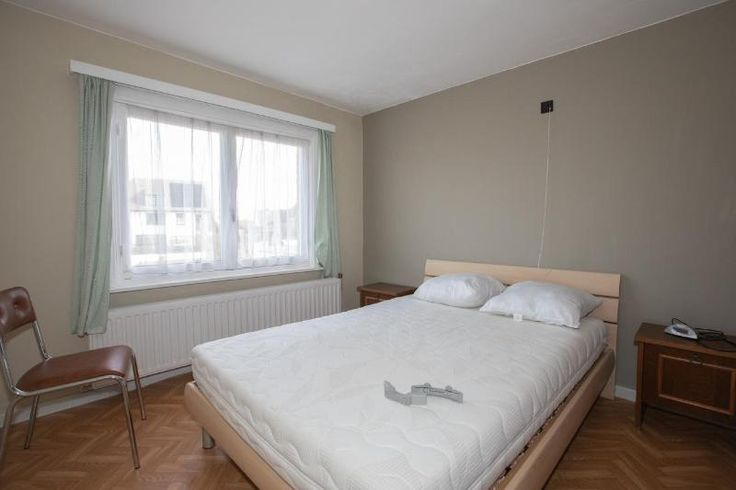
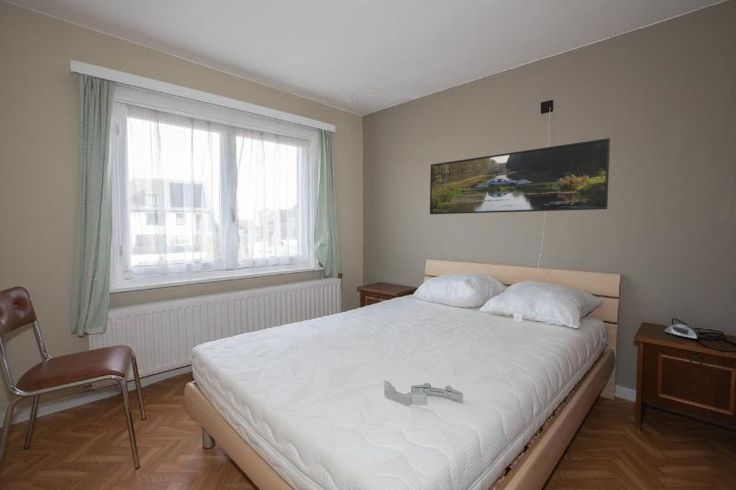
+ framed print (504, 183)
